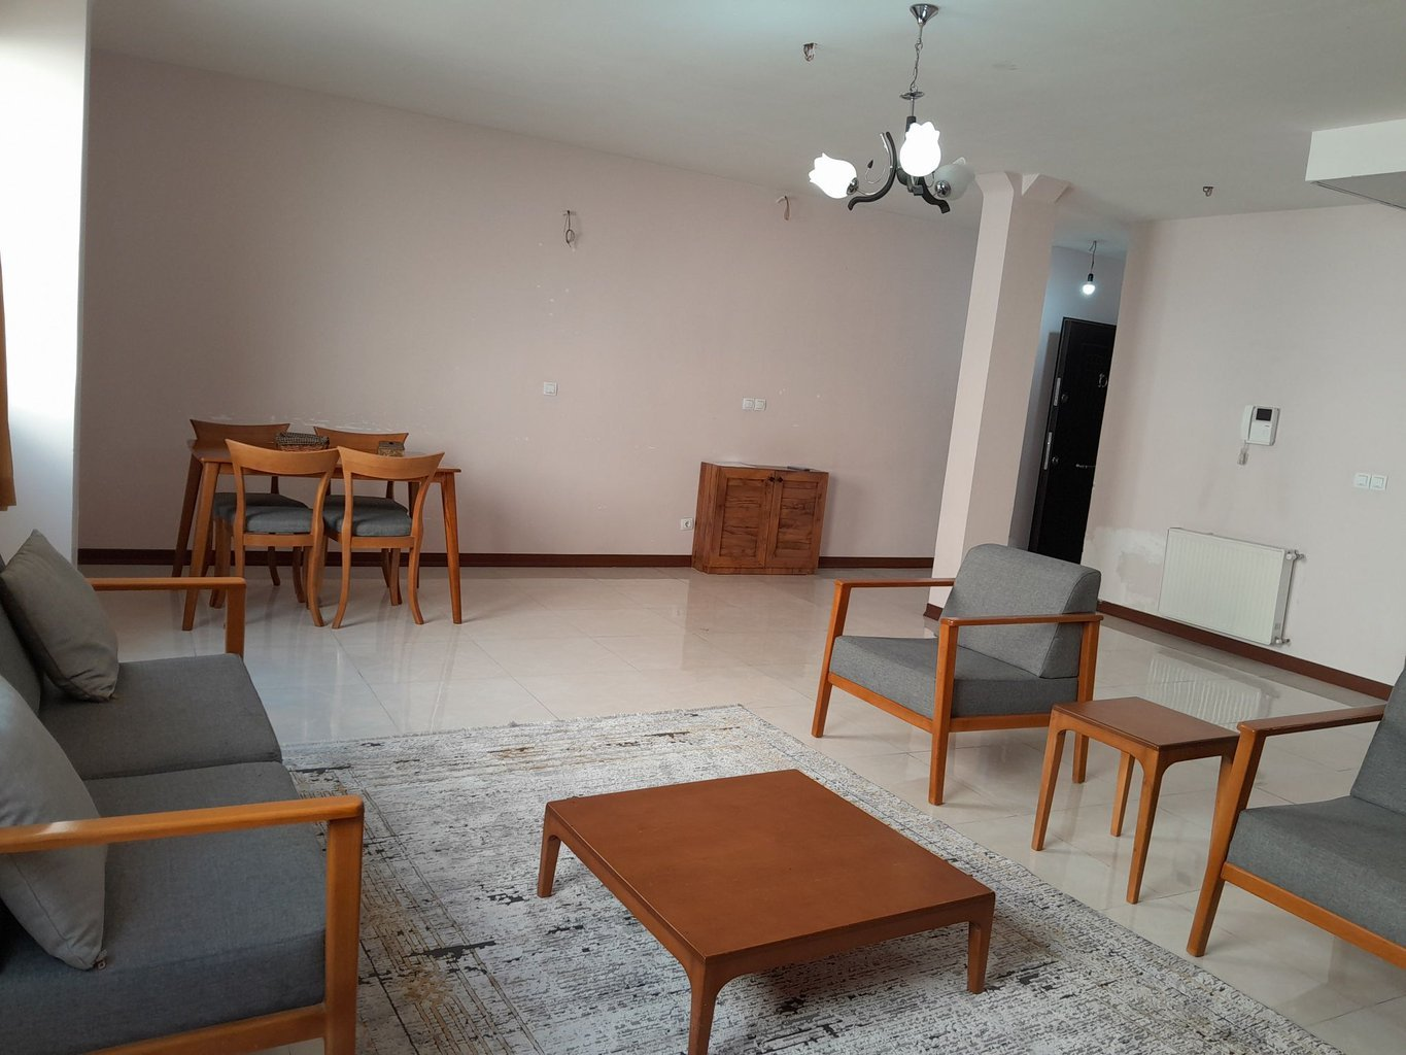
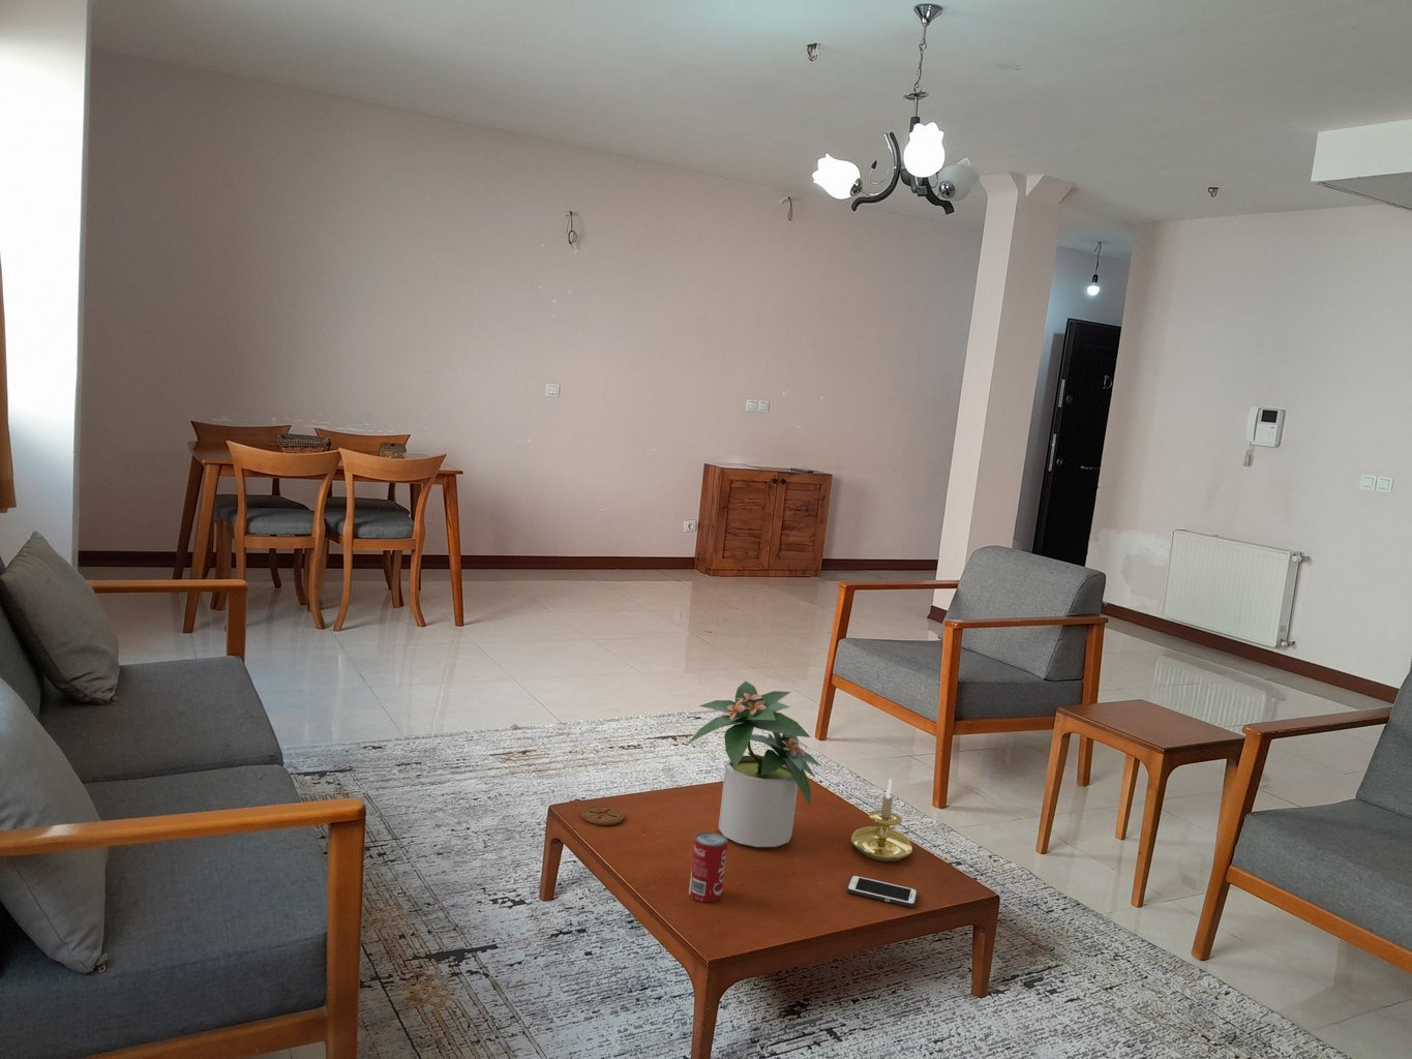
+ potted plant (753, 764)
+ beverage can (708, 867)
+ candle holder (886, 812)
+ cell phone (881, 890)
+ coaster (602, 815)
